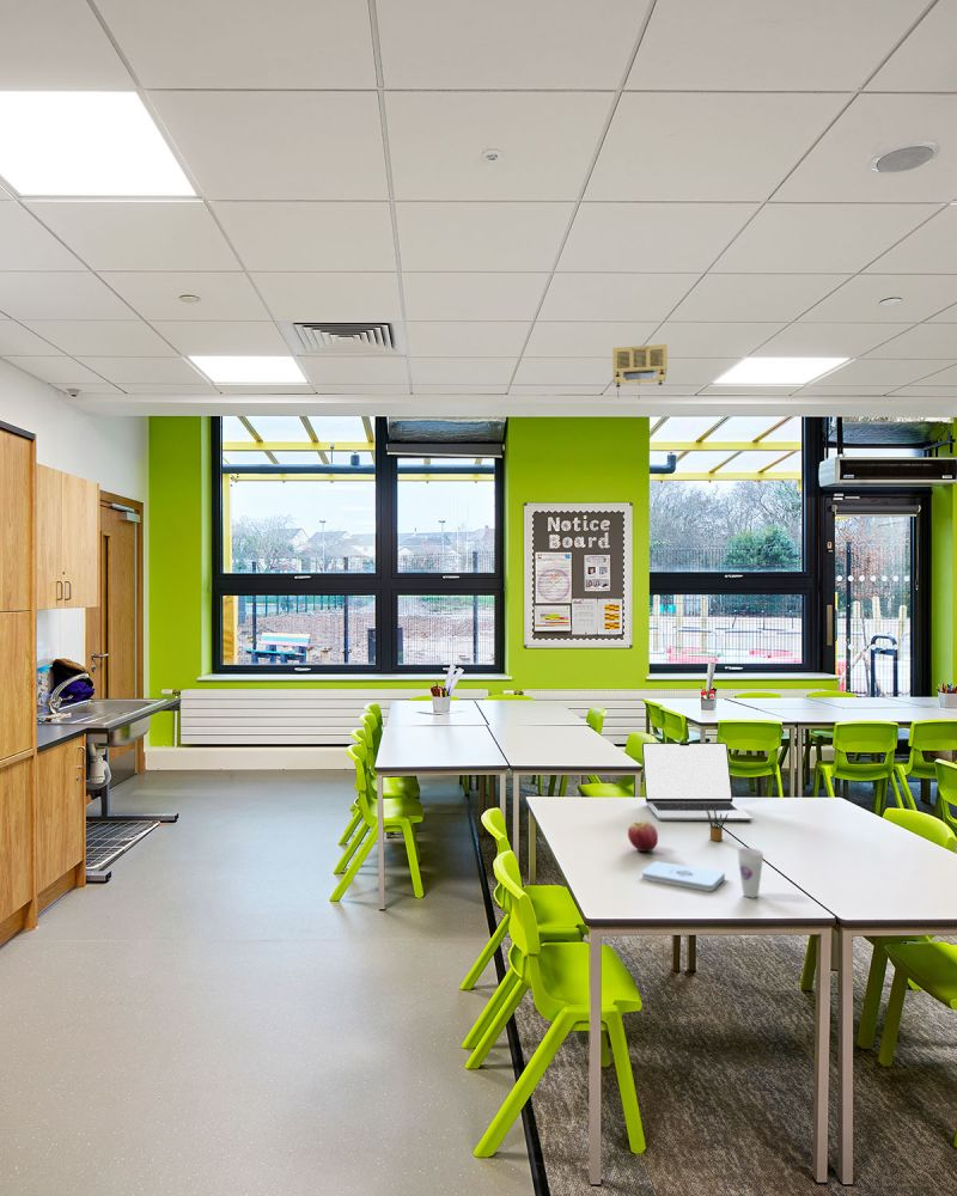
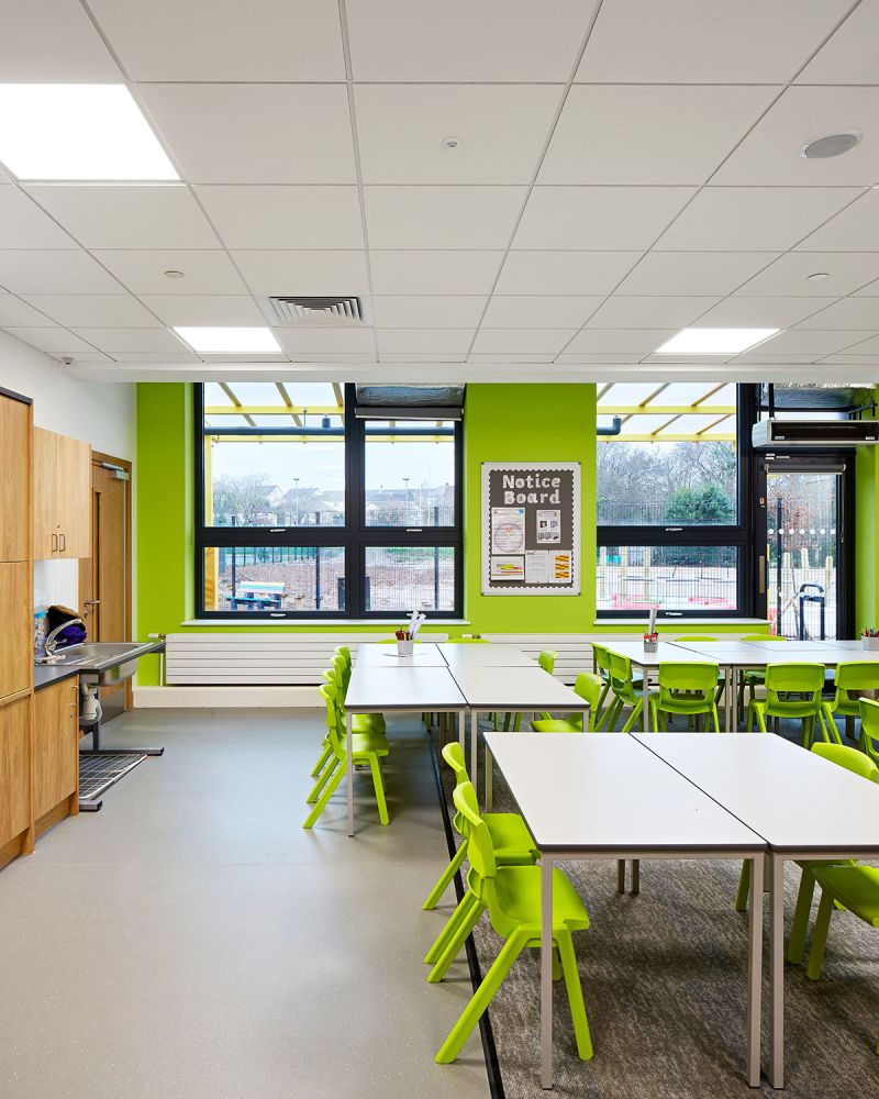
- cup (750, 873)
- projector (639, 370)
- pencil box (717, 824)
- notepad (682, 875)
- apple (642, 835)
- laptop (694, 780)
